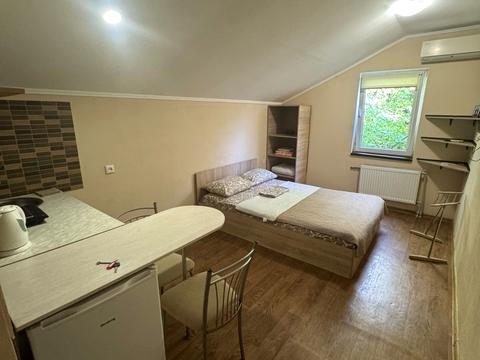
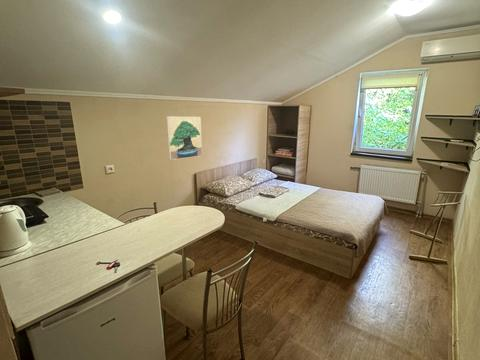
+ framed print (185, 137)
